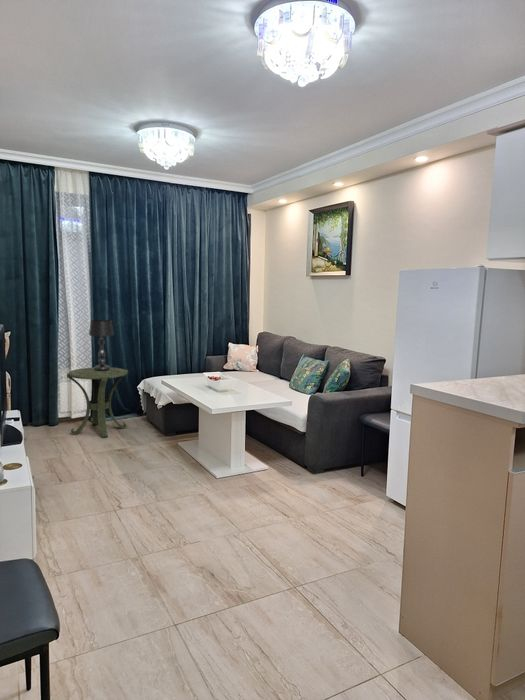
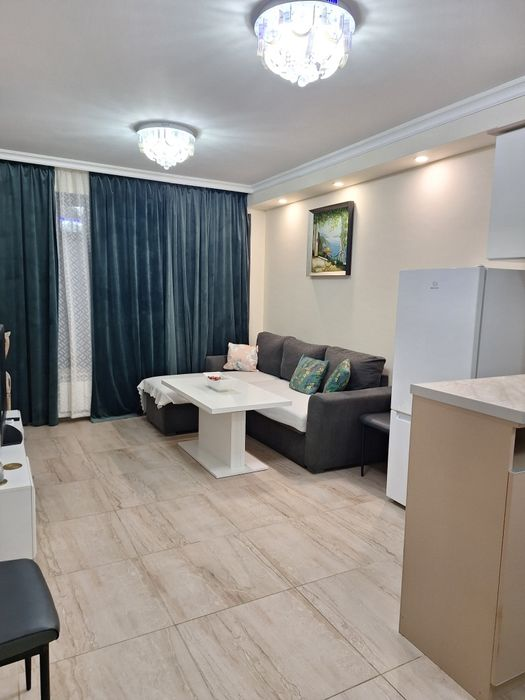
- side table (98, 401)
- table lamp (101, 345)
